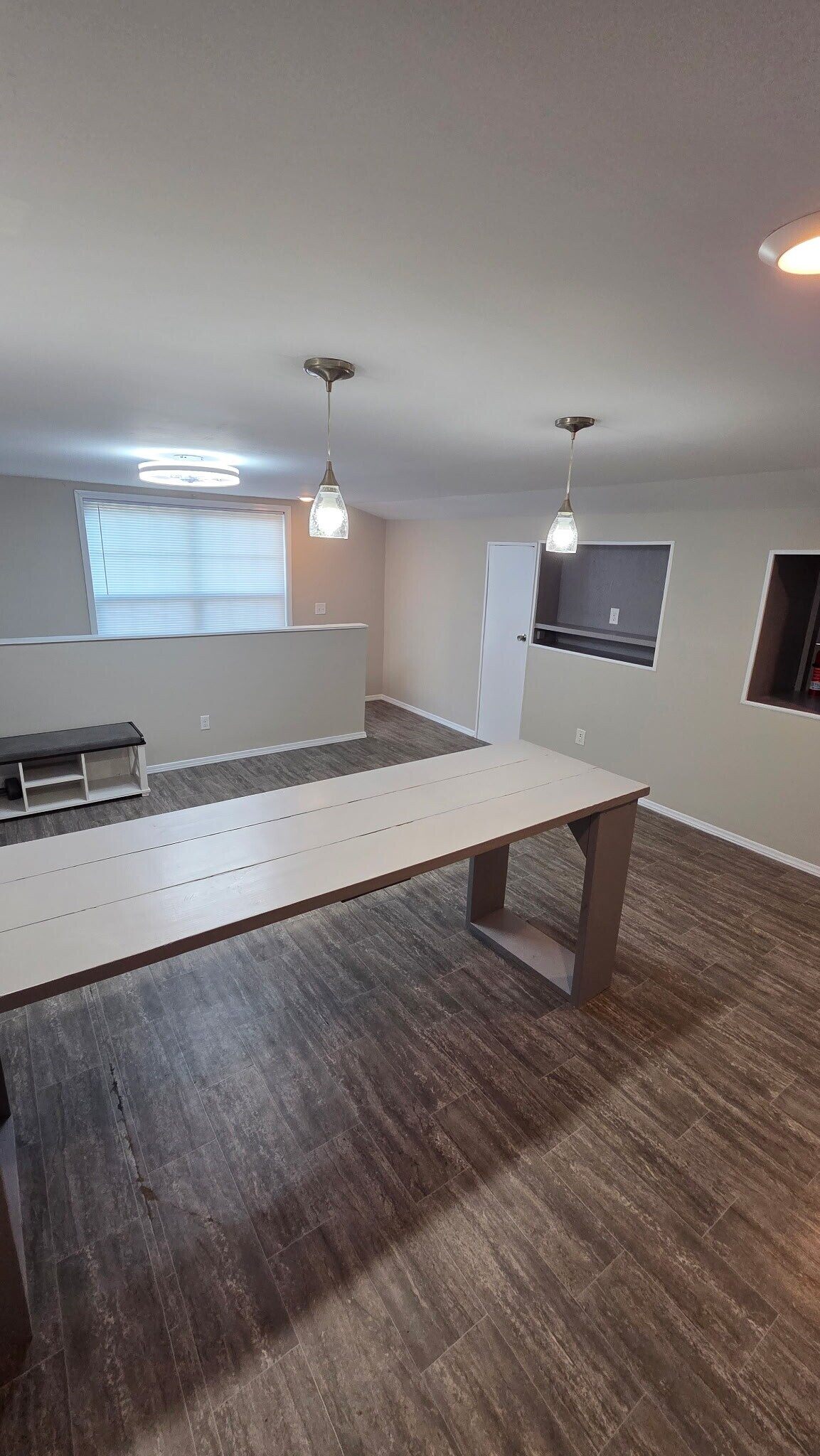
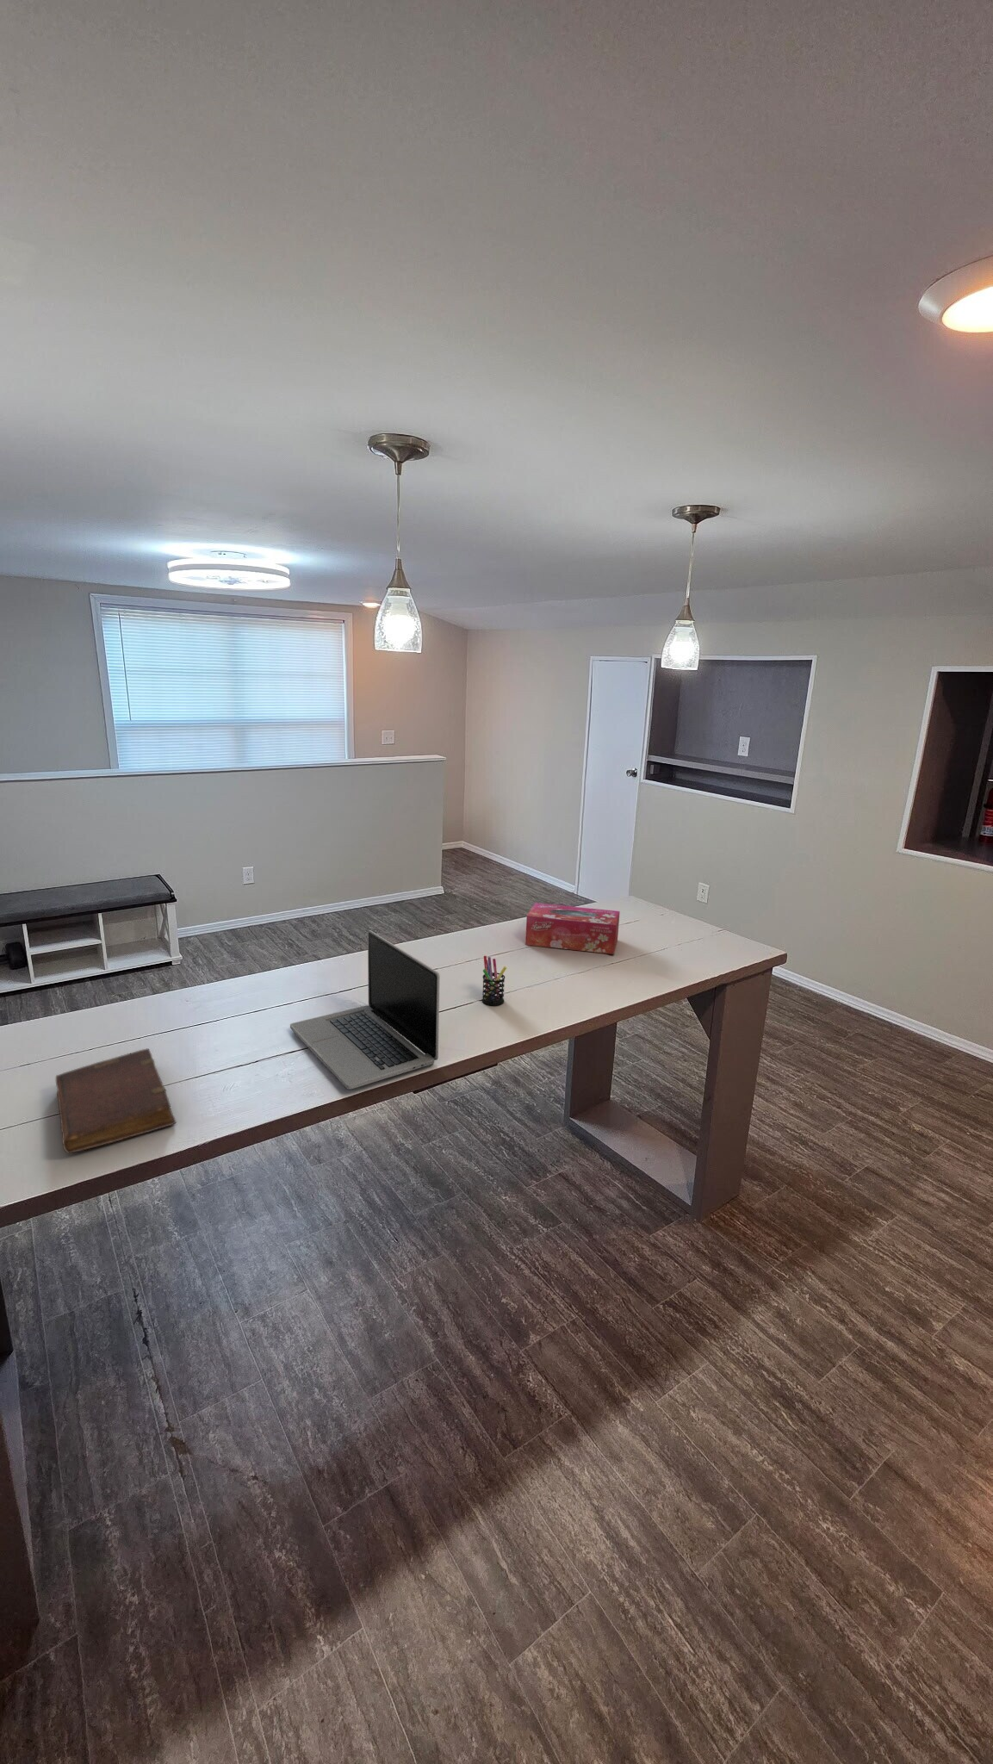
+ tissue box (573, 928)
+ diary (111, 1095)
+ laptop (362, 1006)
+ pen holder (490, 980)
